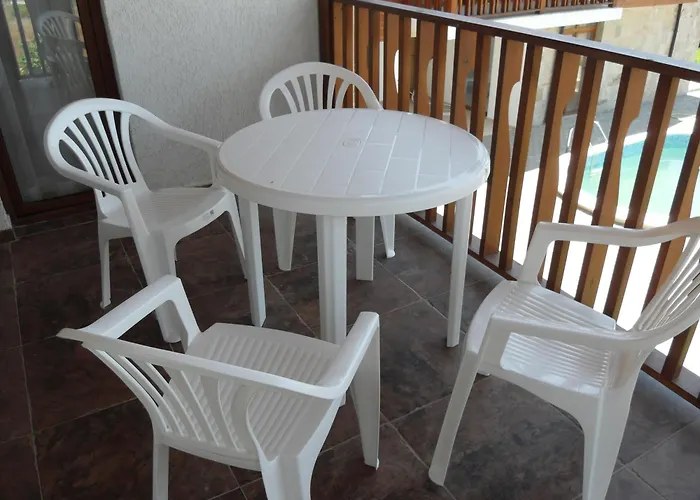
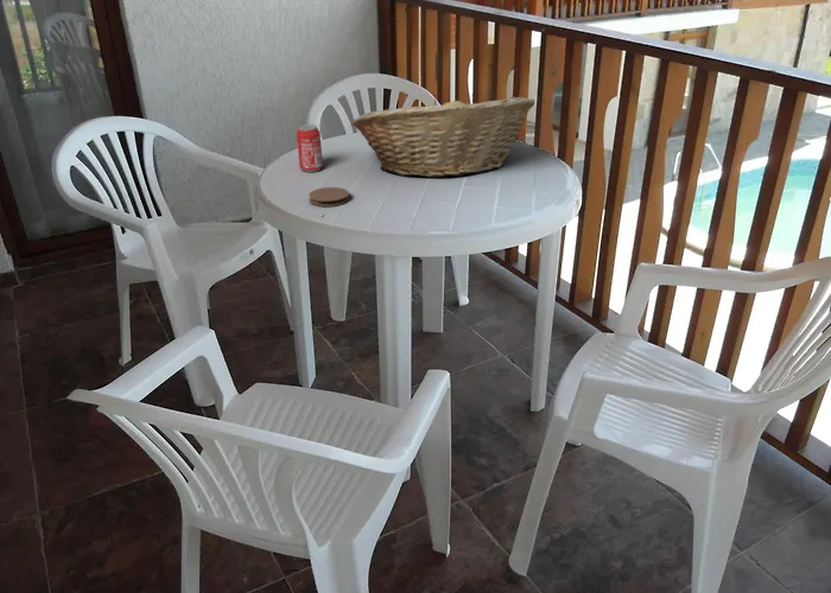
+ coaster (329, 196)
+ fruit basket (443, 127)
+ beverage can (309, 147)
